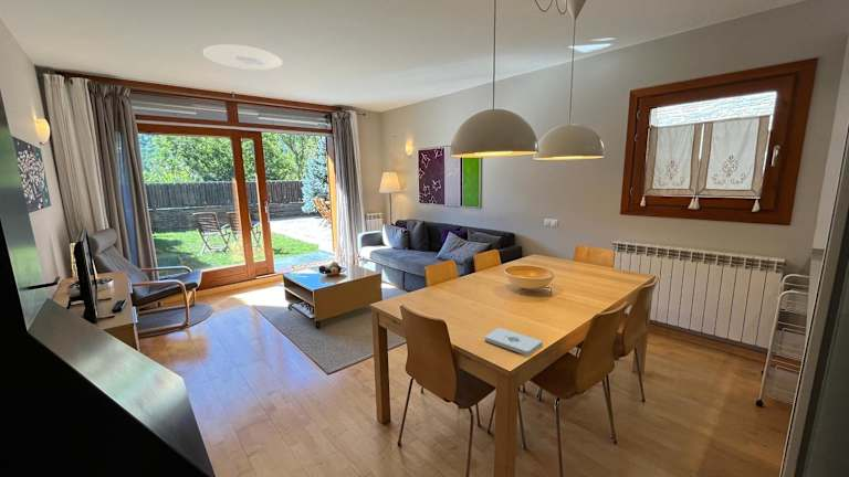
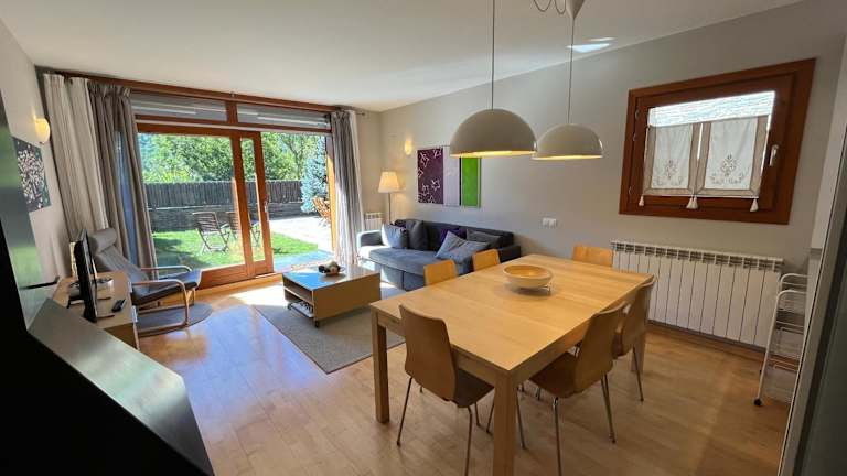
- ceiling light (243, 54)
- notepad (512, 340)
